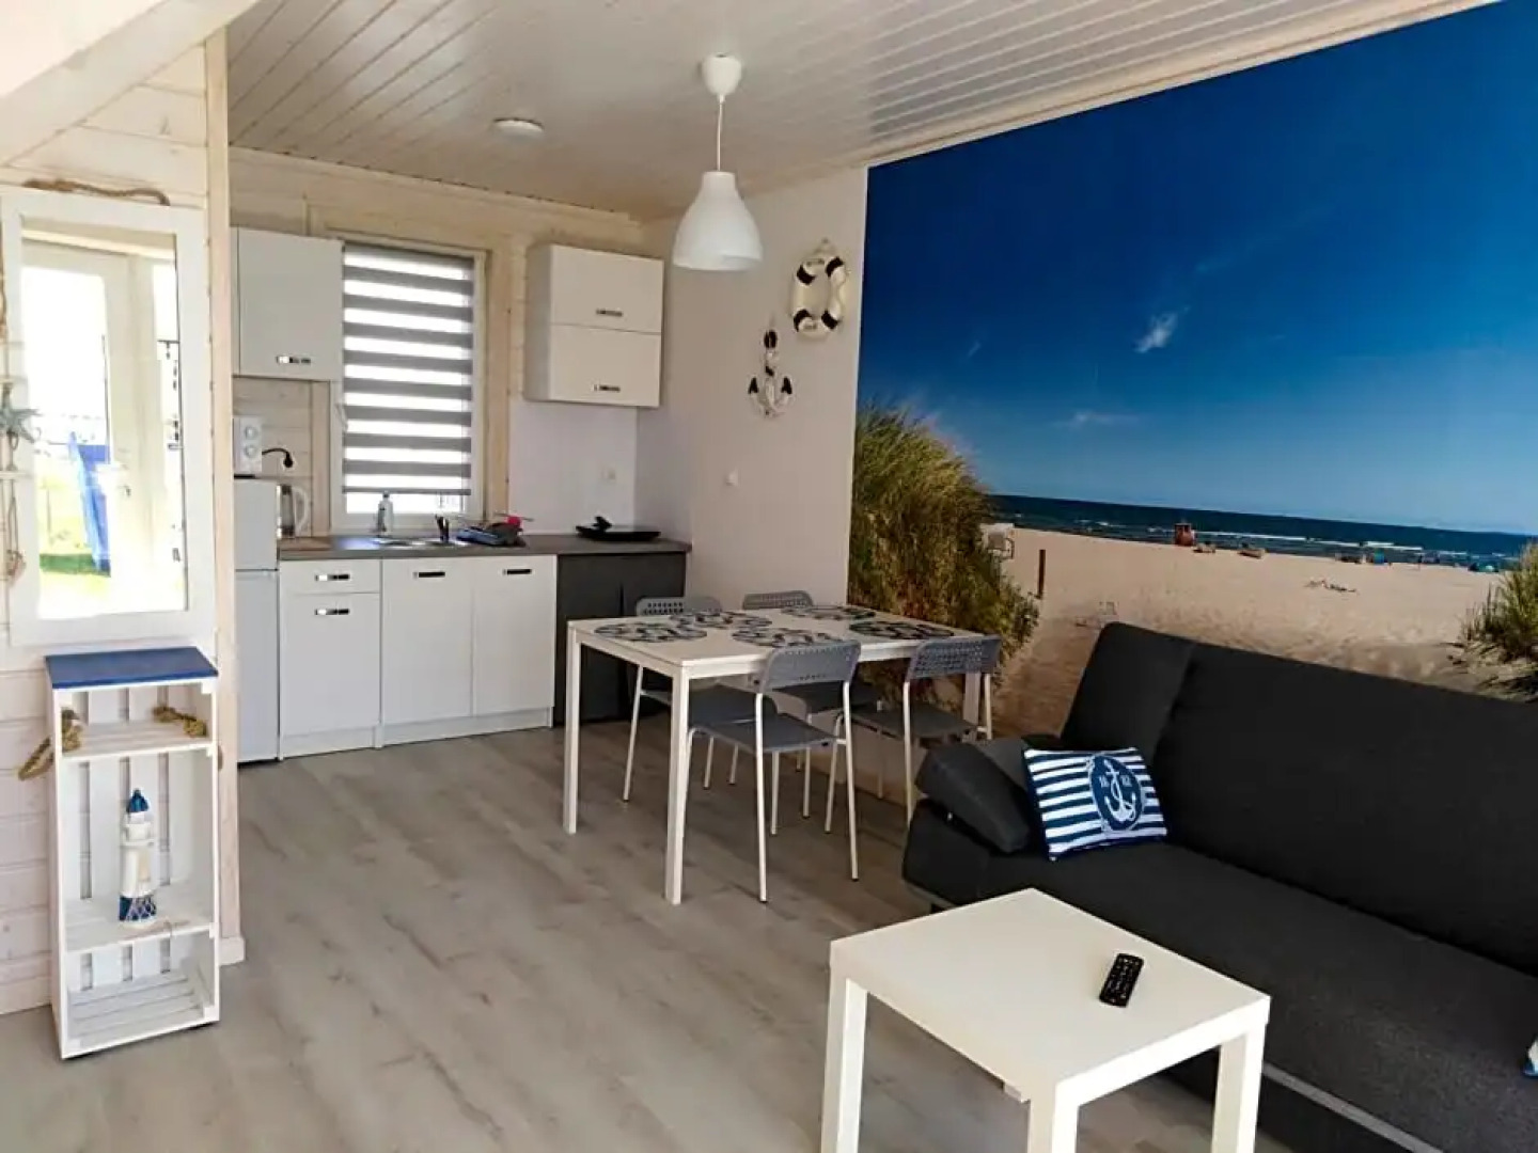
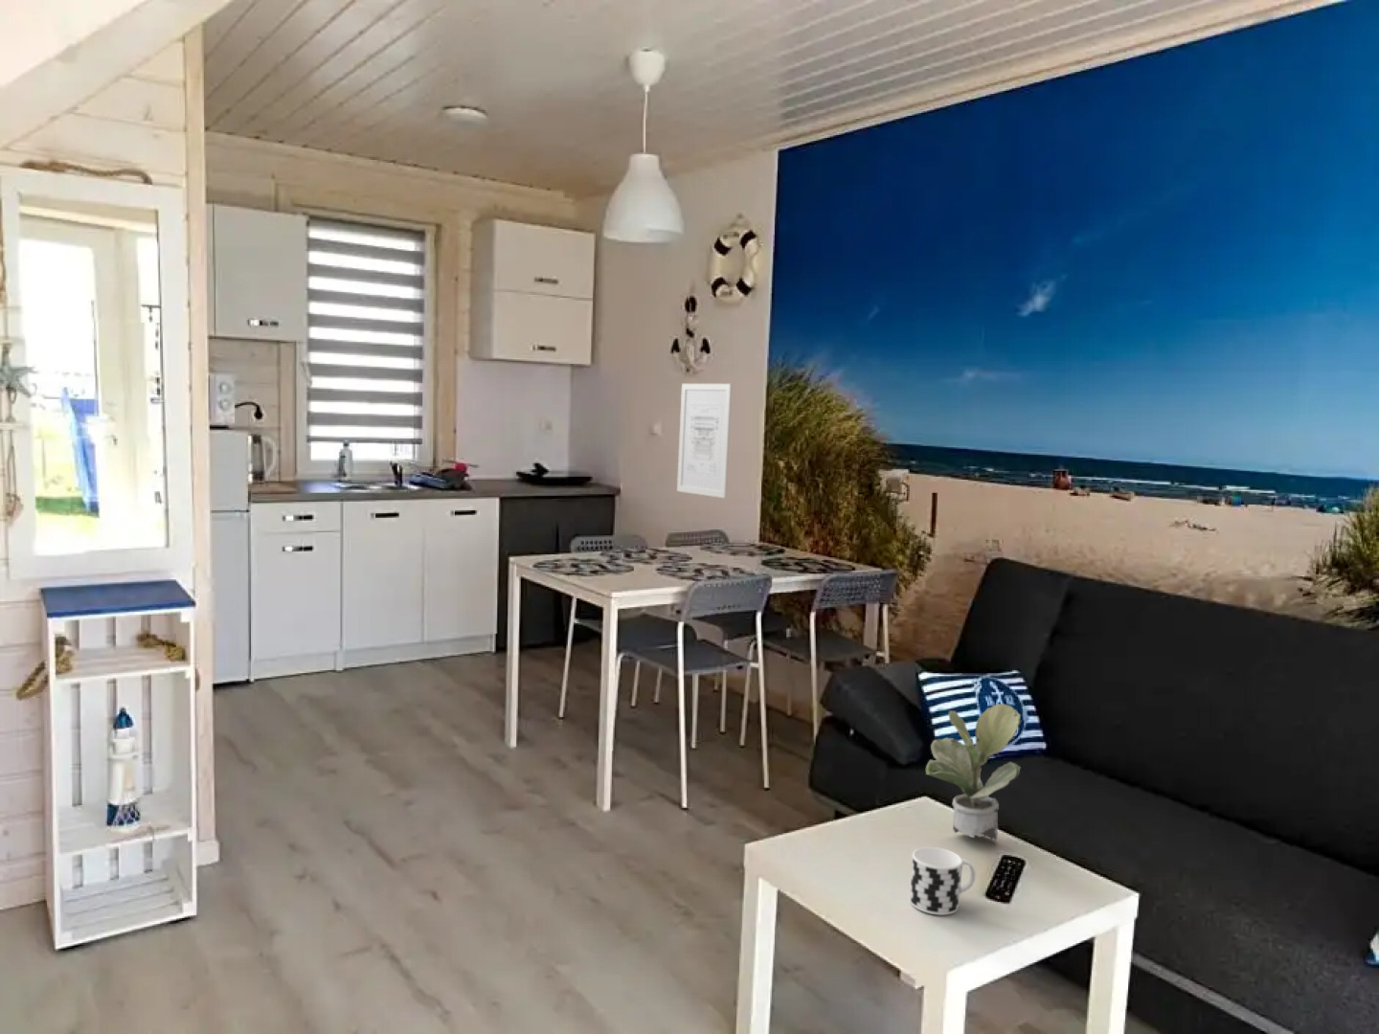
+ cup (944, 880)
+ potted plant (965, 774)
+ wall art (703, 439)
